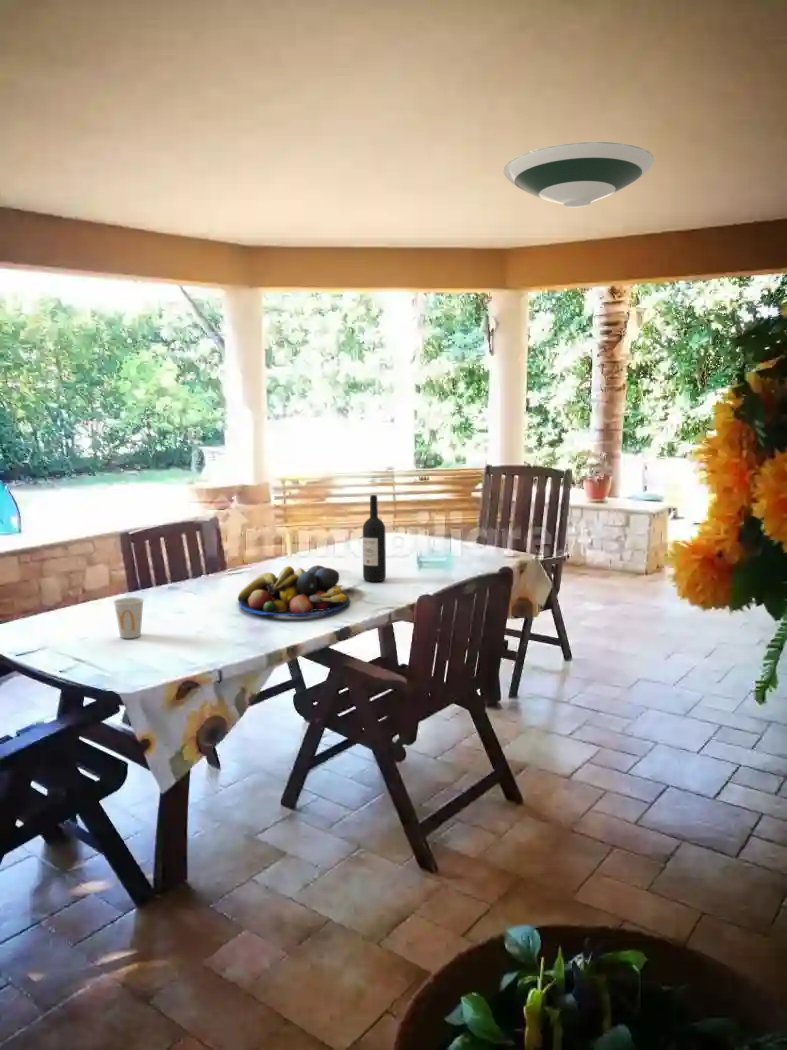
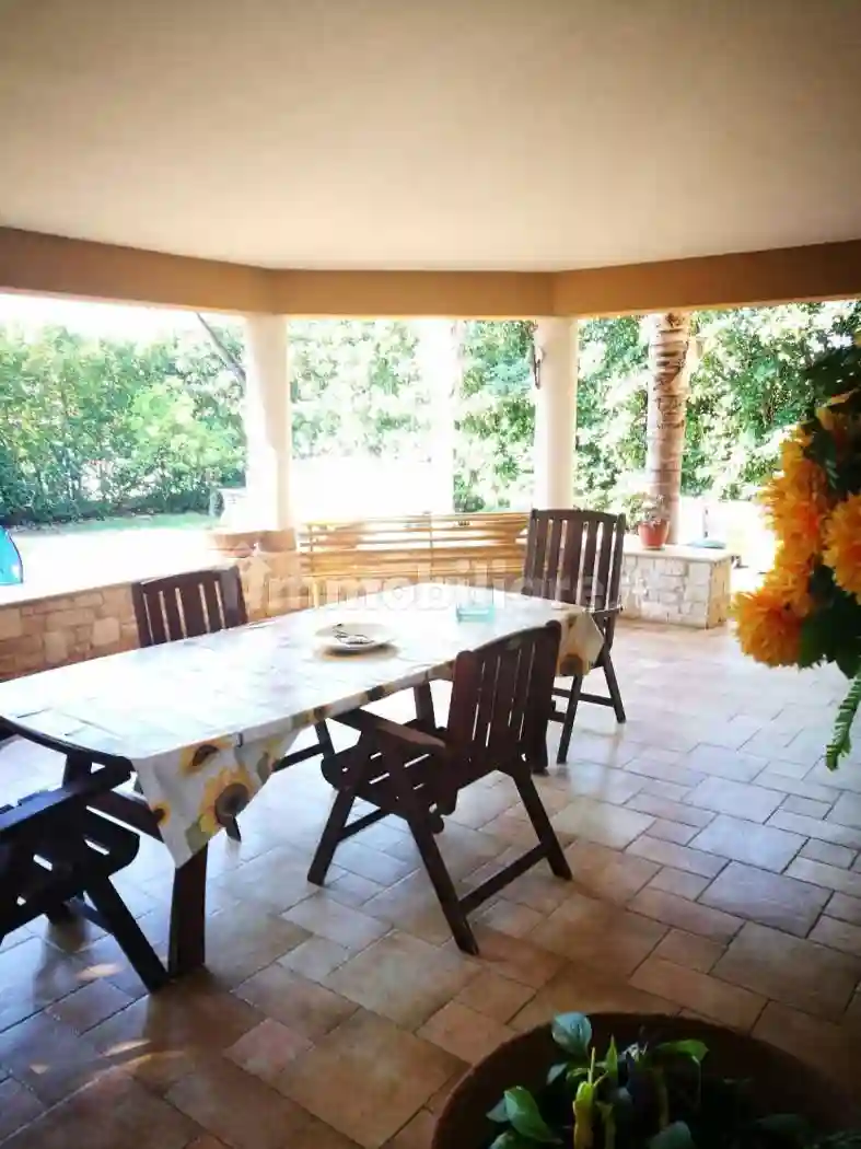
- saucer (576, 186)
- cup (129, 618)
- wine bottle (374, 537)
- fruit bowl (294, 584)
